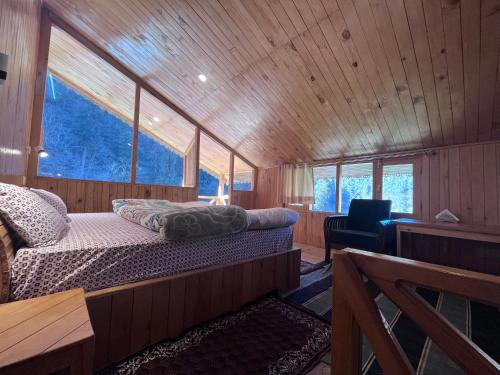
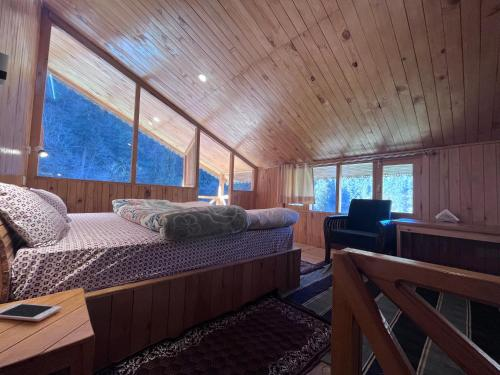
+ cell phone (27, 311)
